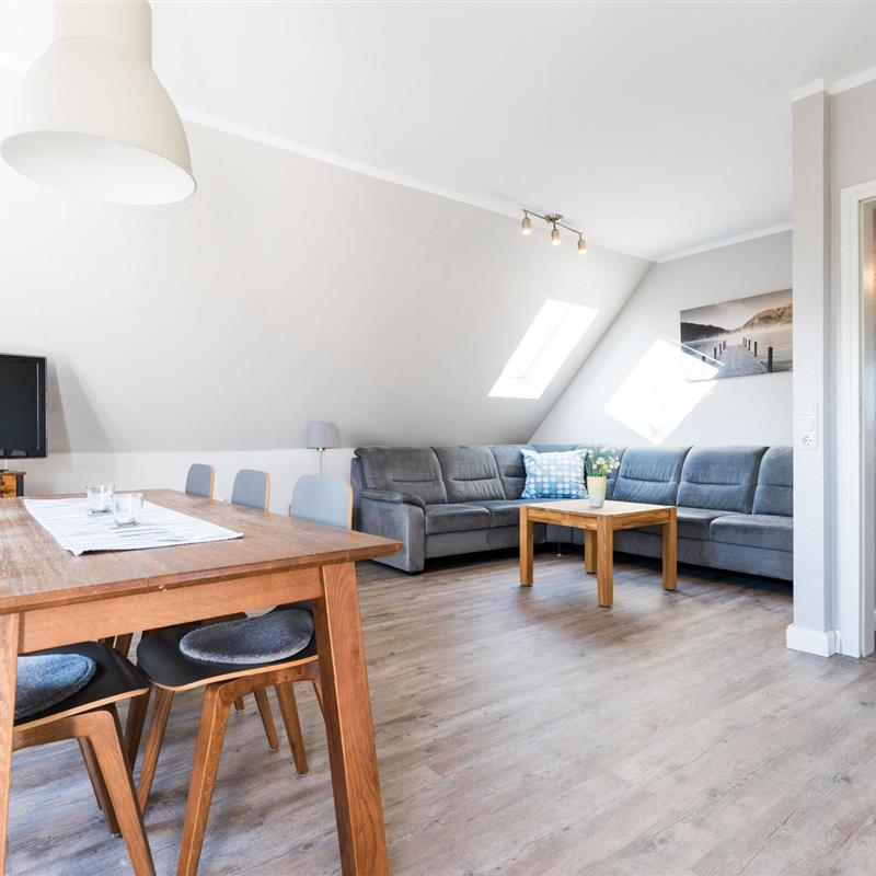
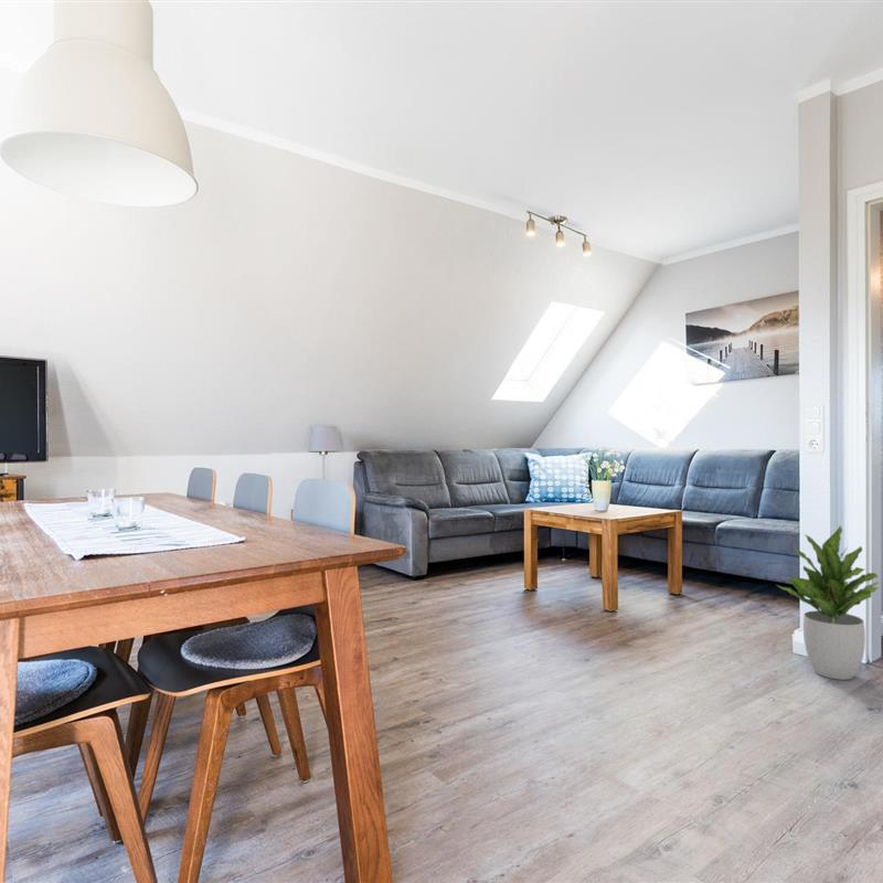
+ potted plant (831, 600)
